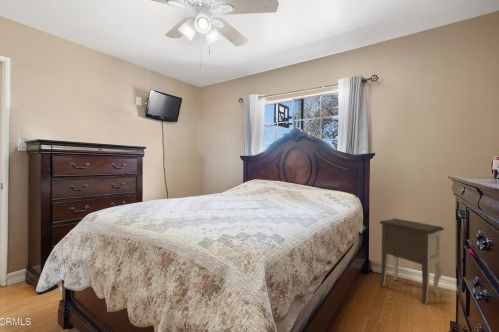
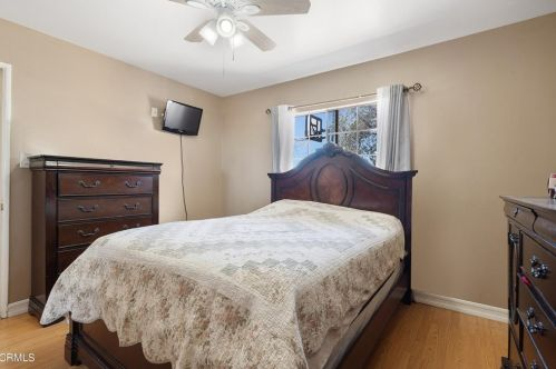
- nightstand (409, 257)
